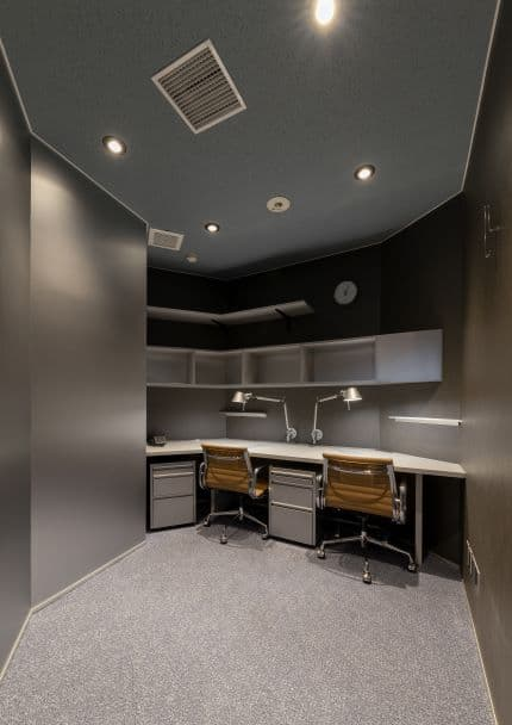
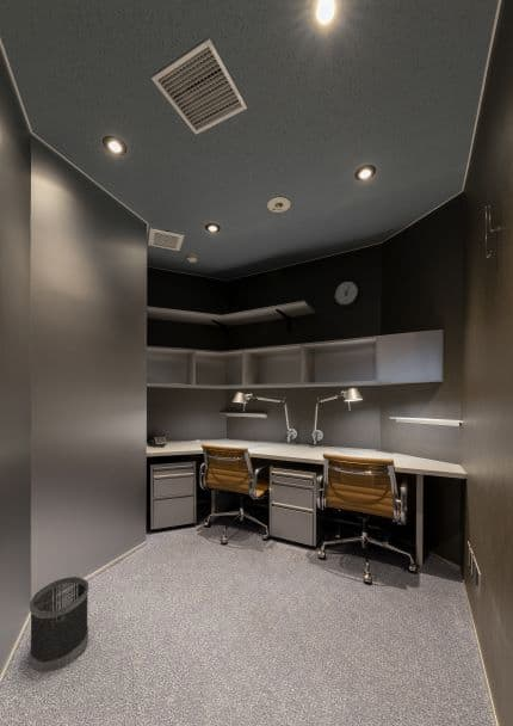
+ wastebasket (60, 621)
